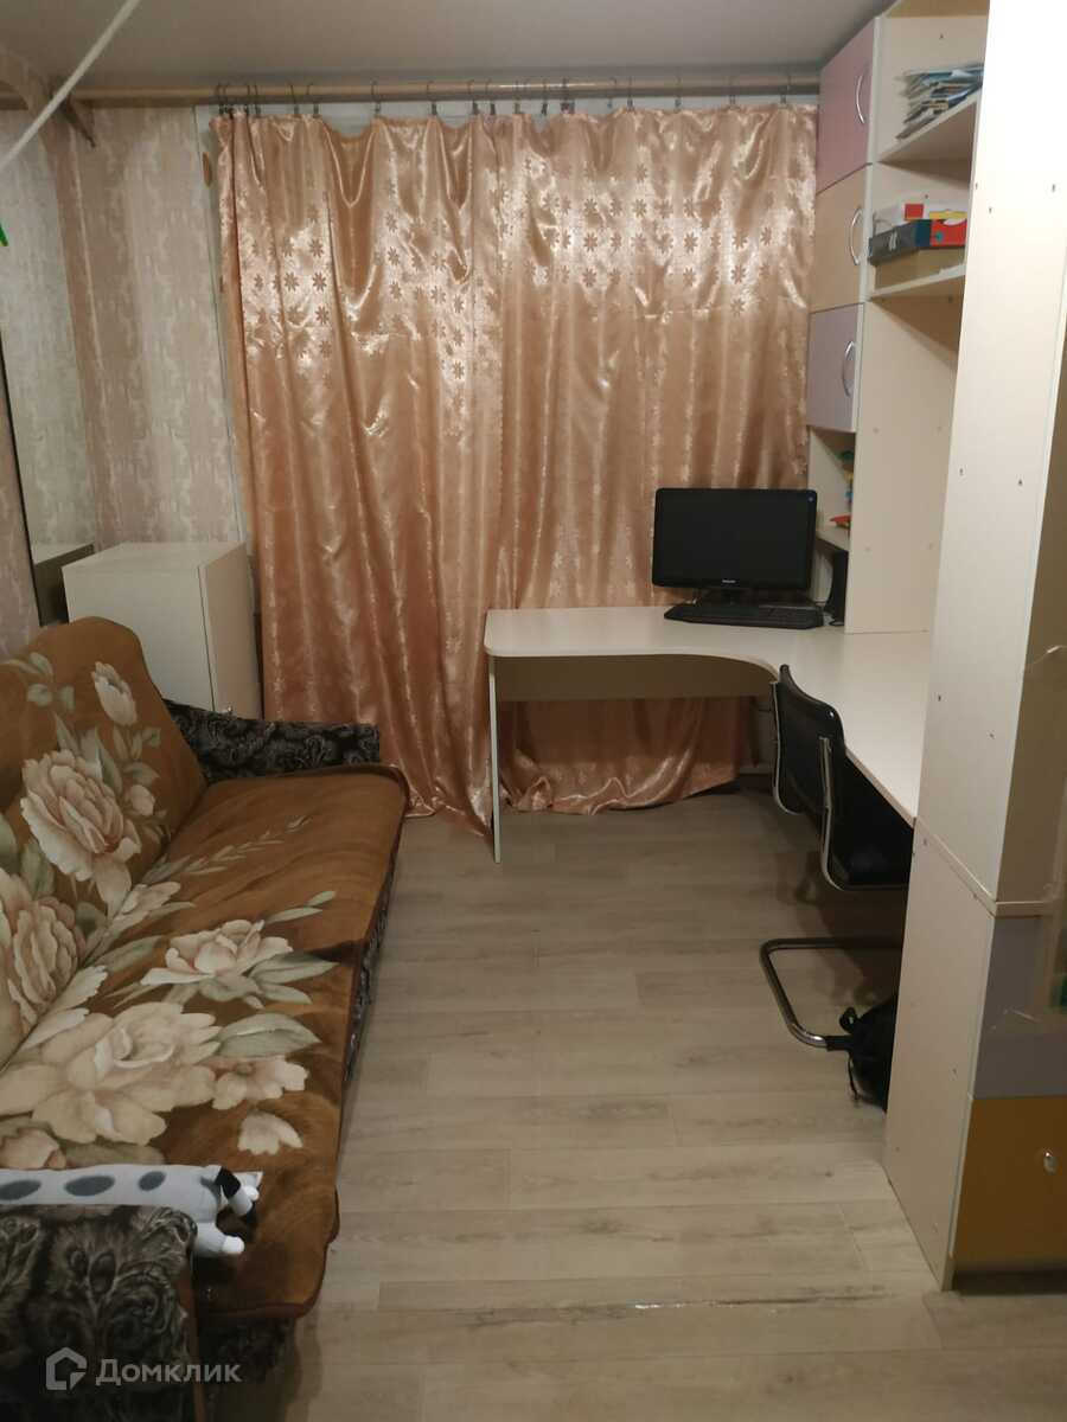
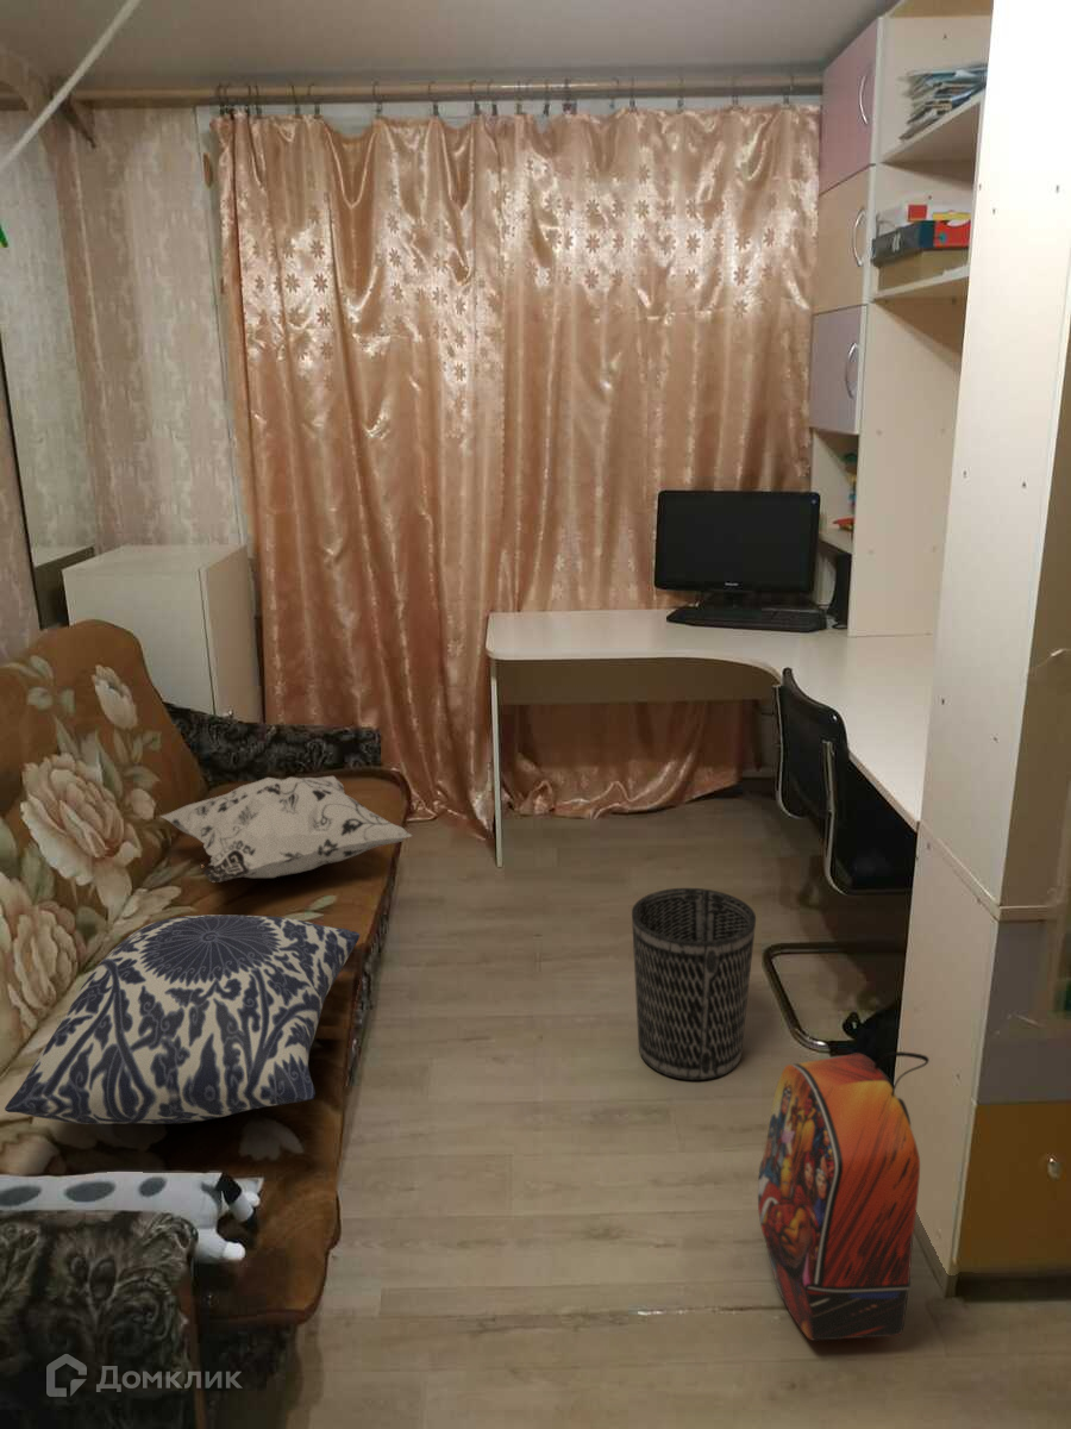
+ cushion (203, 1012)
+ backpack (841, 1177)
+ wastebasket (691, 982)
+ decorative pillow (282, 825)
